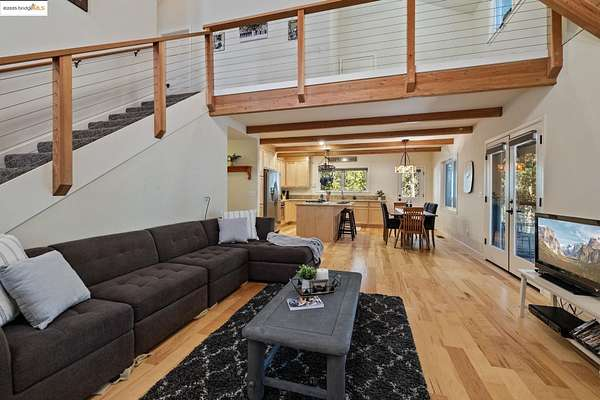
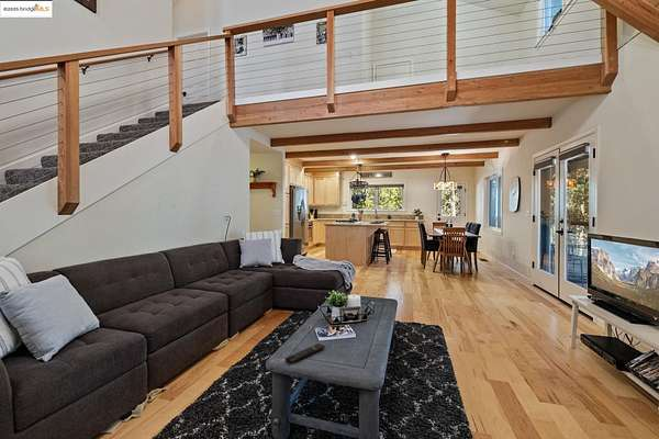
+ remote control (305, 352)
